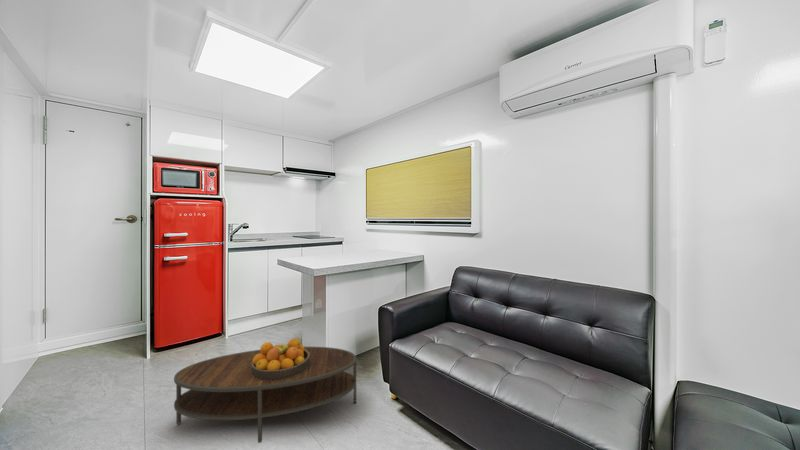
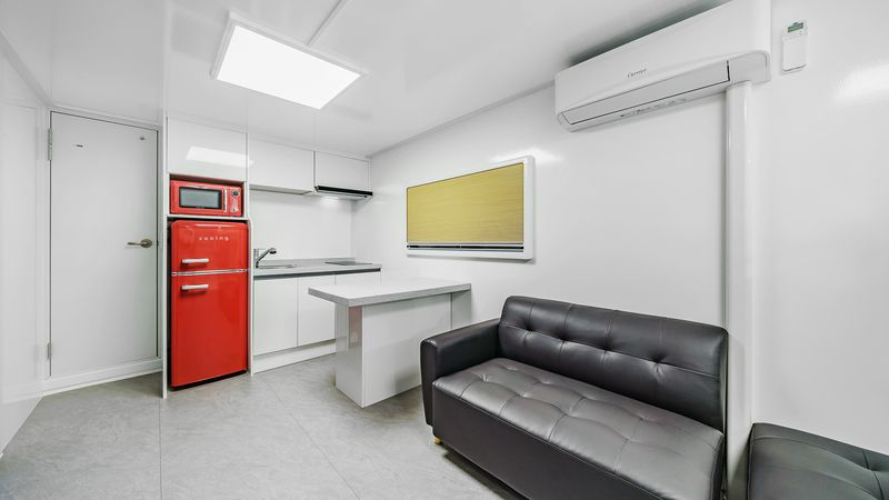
- coffee table (271, 388)
- fruit bowl (281, 354)
